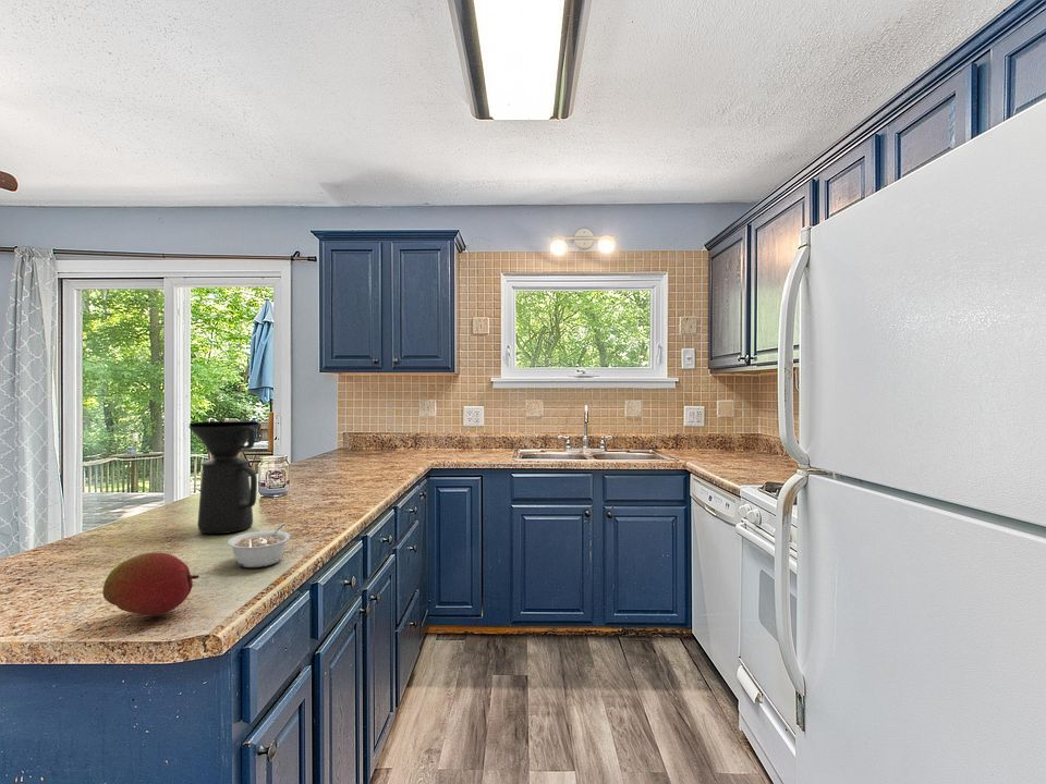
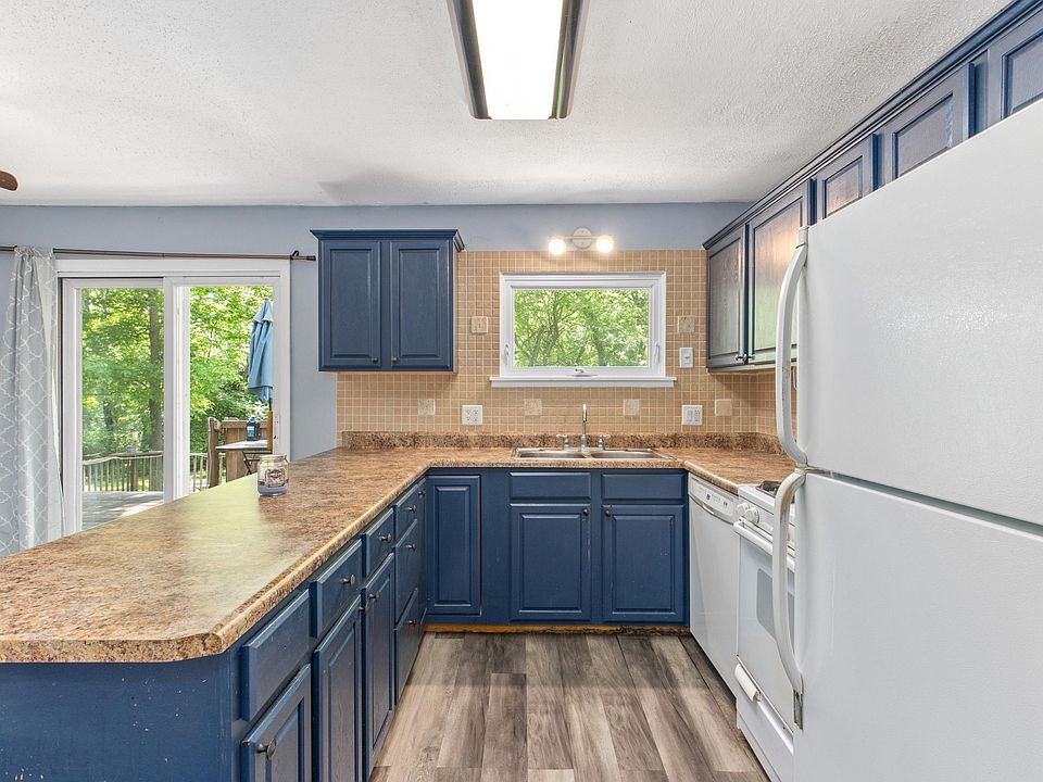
- fruit (151, 584)
- legume (259, 547)
- coffee maker (226, 475)
